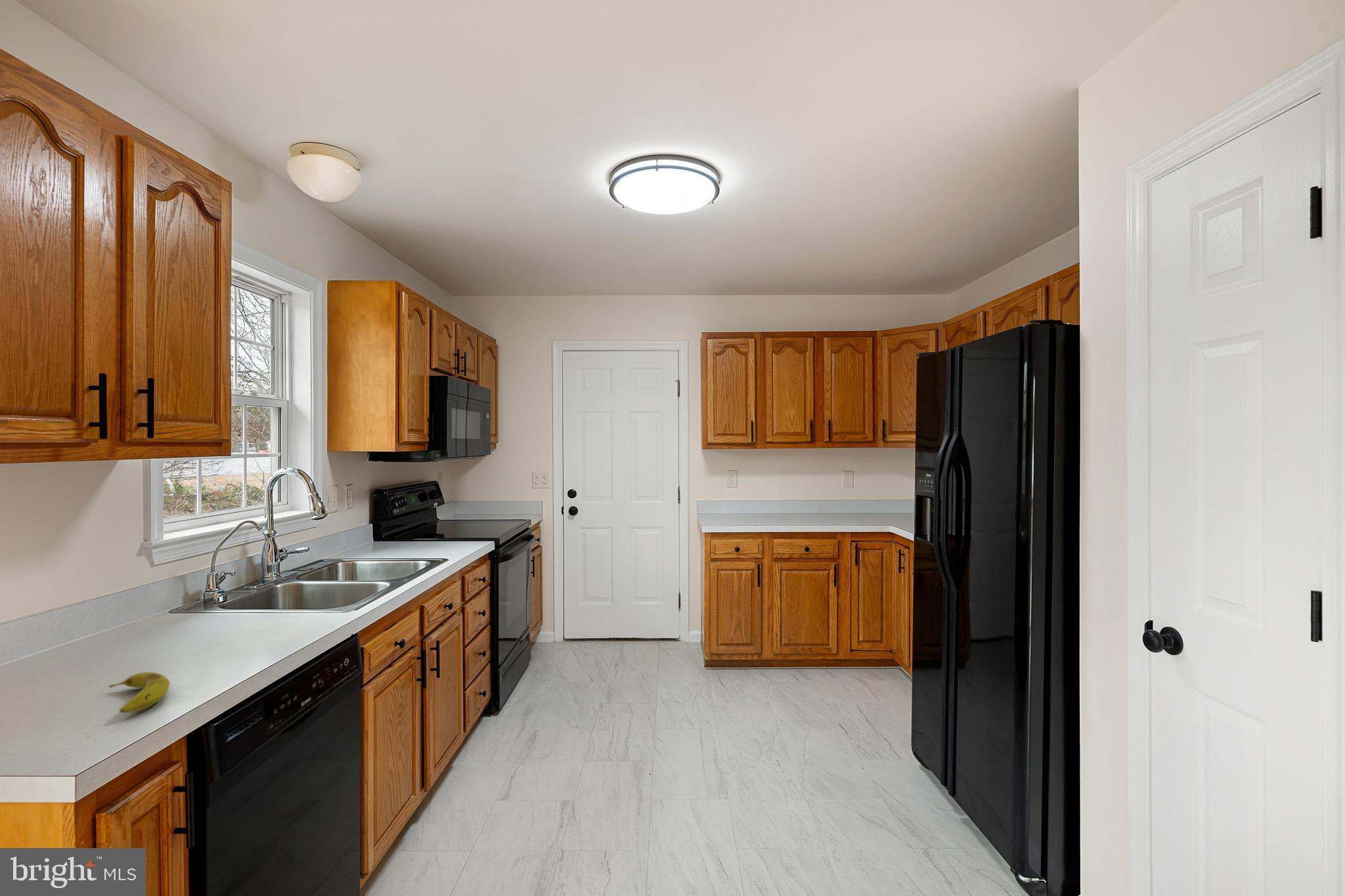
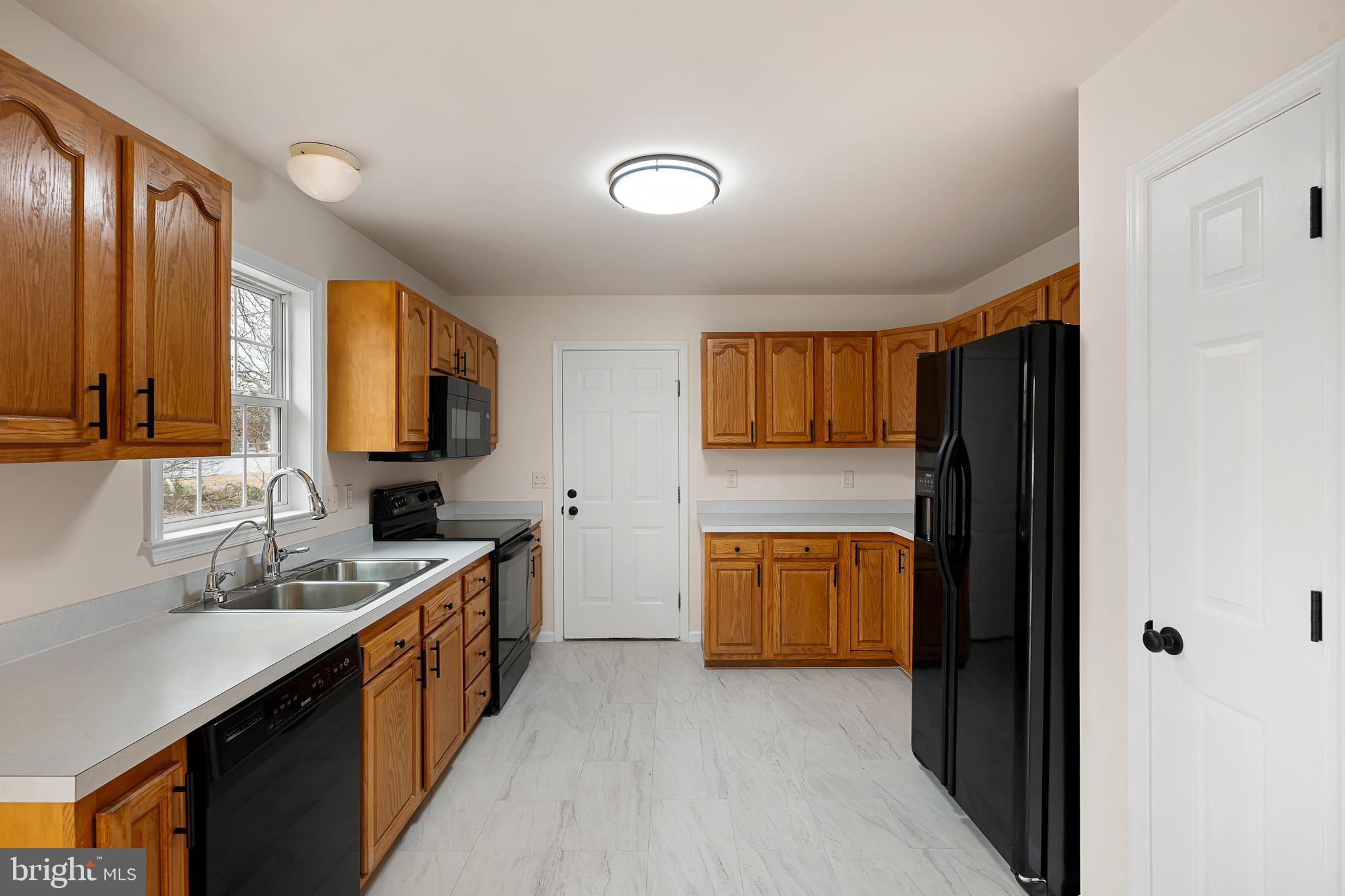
- fruit (138, 693)
